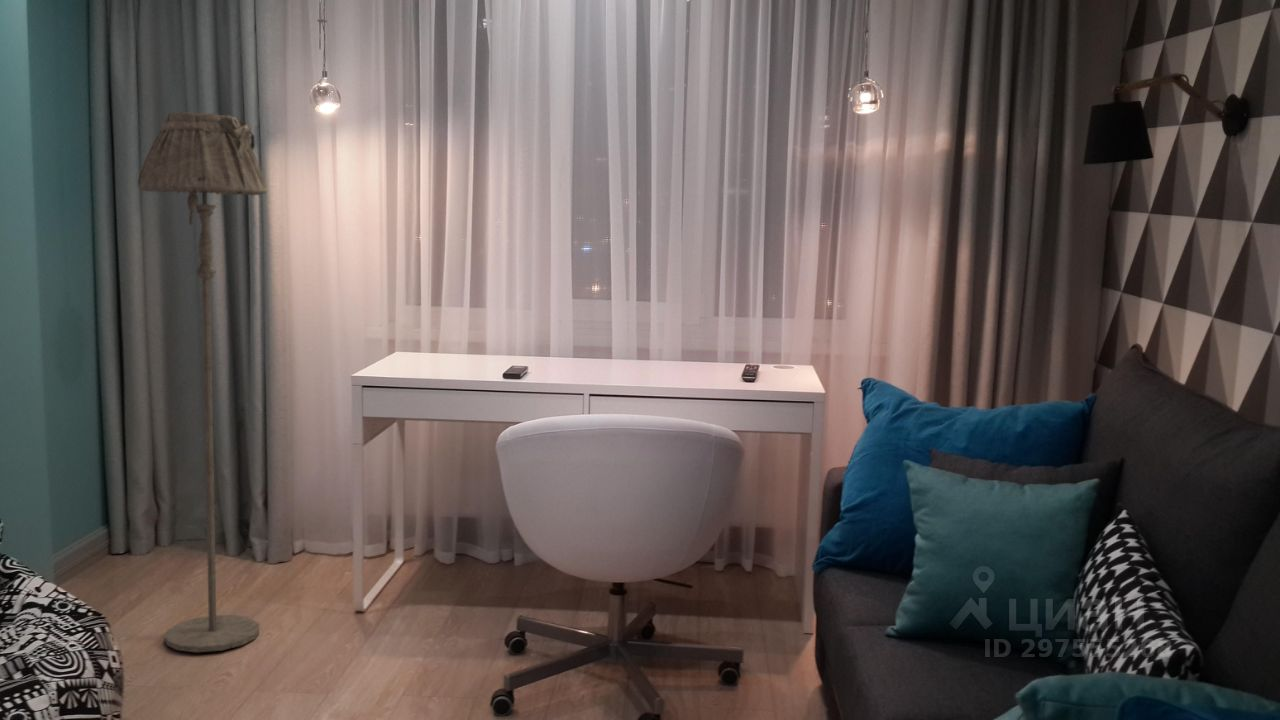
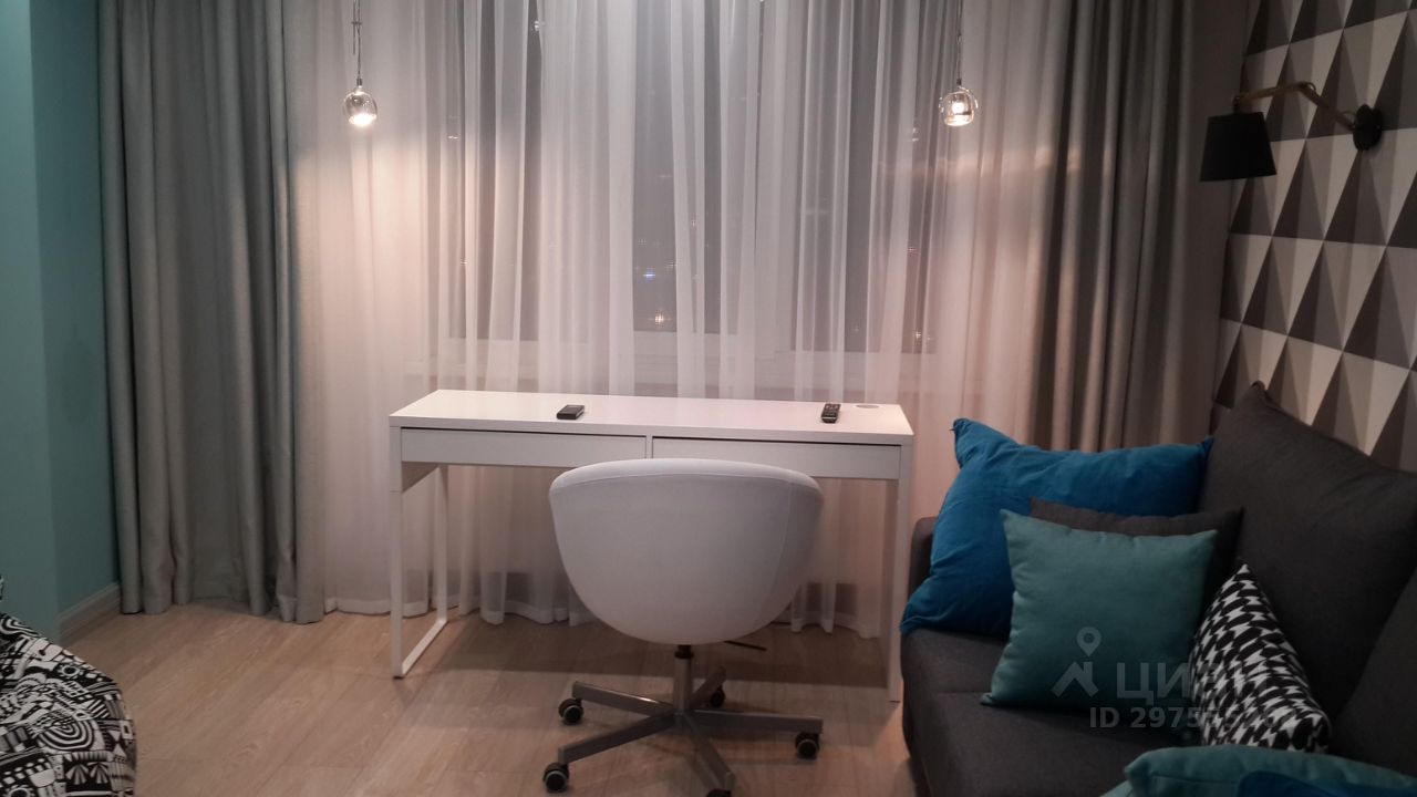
- floor lamp (207, 382)
